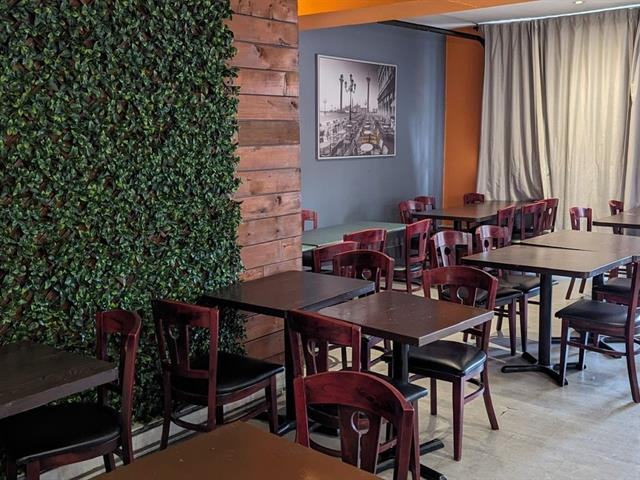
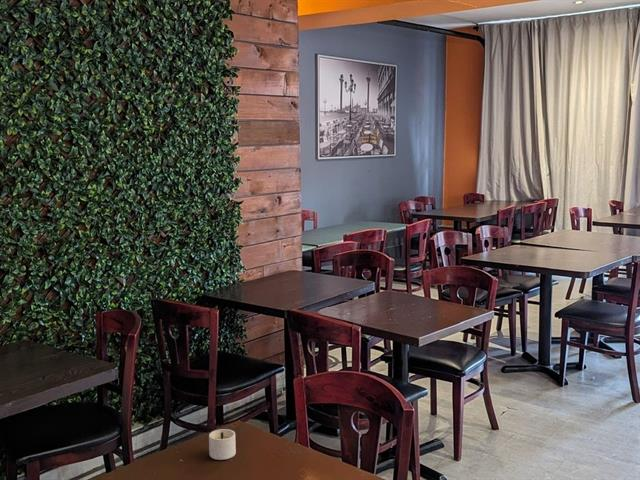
+ candle (224, 440)
